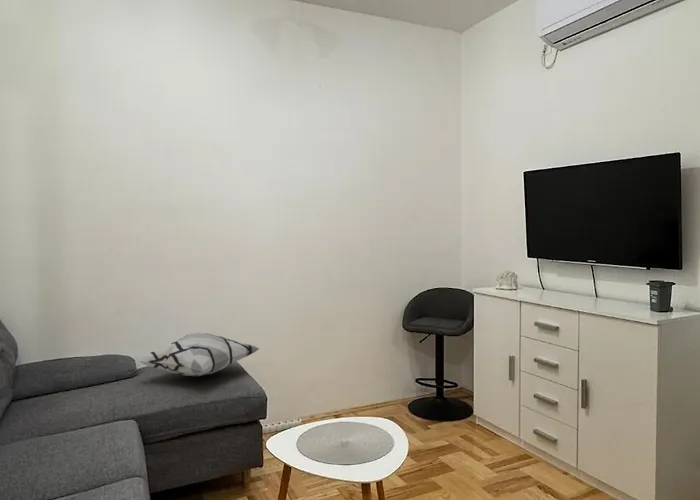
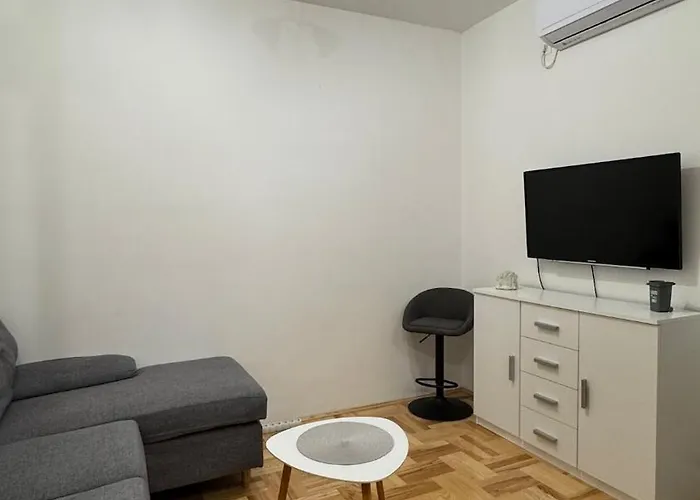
- decorative pillow (200, 354)
